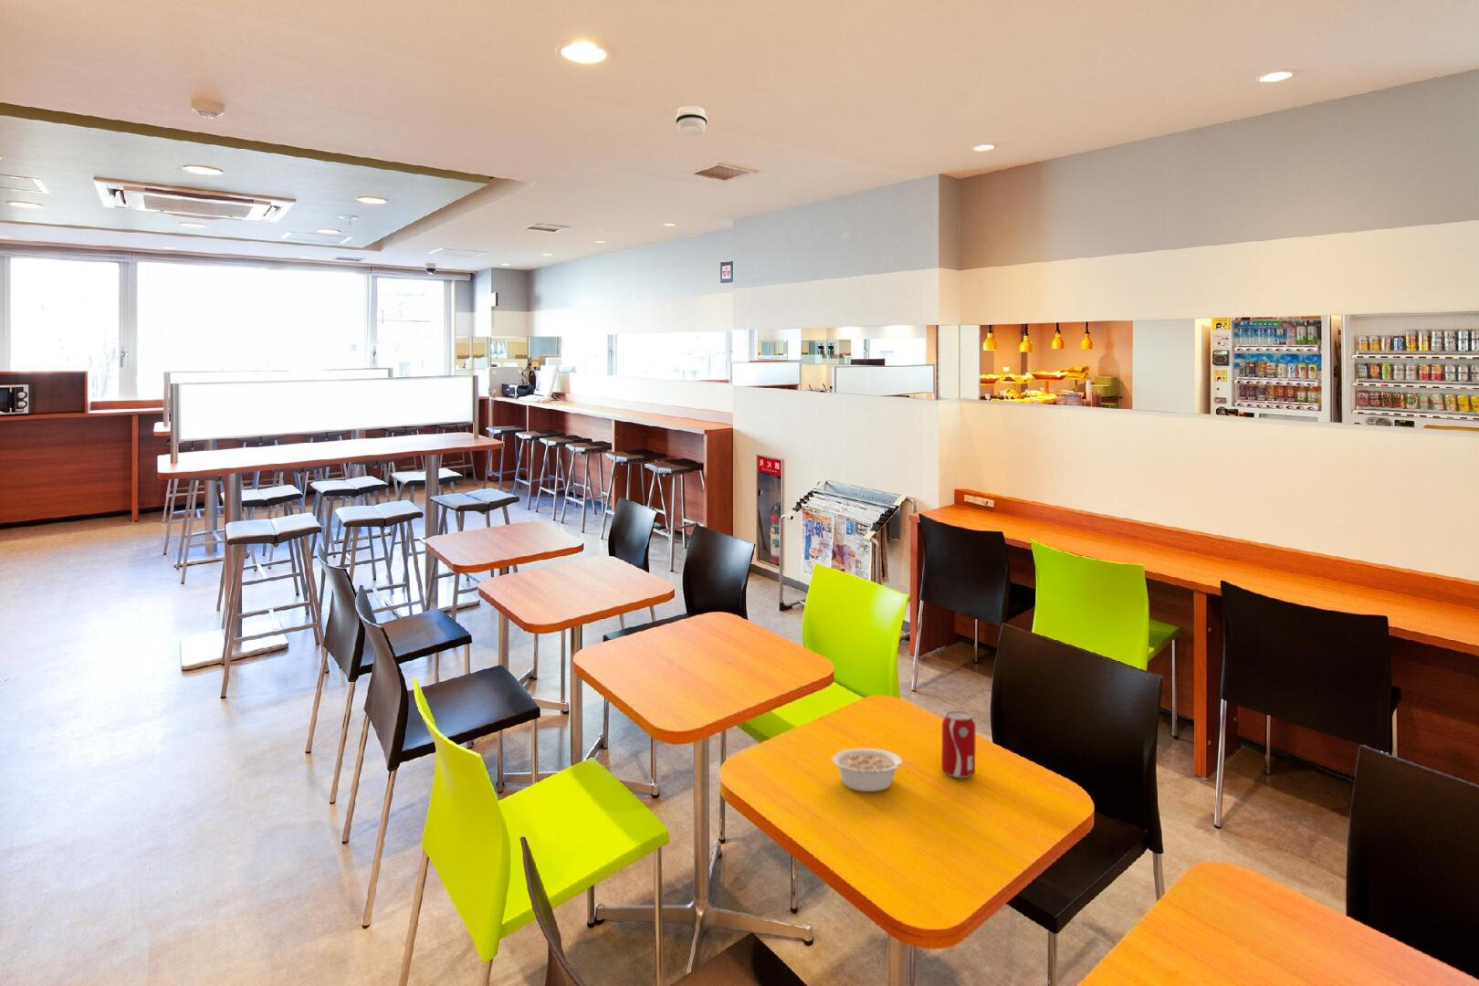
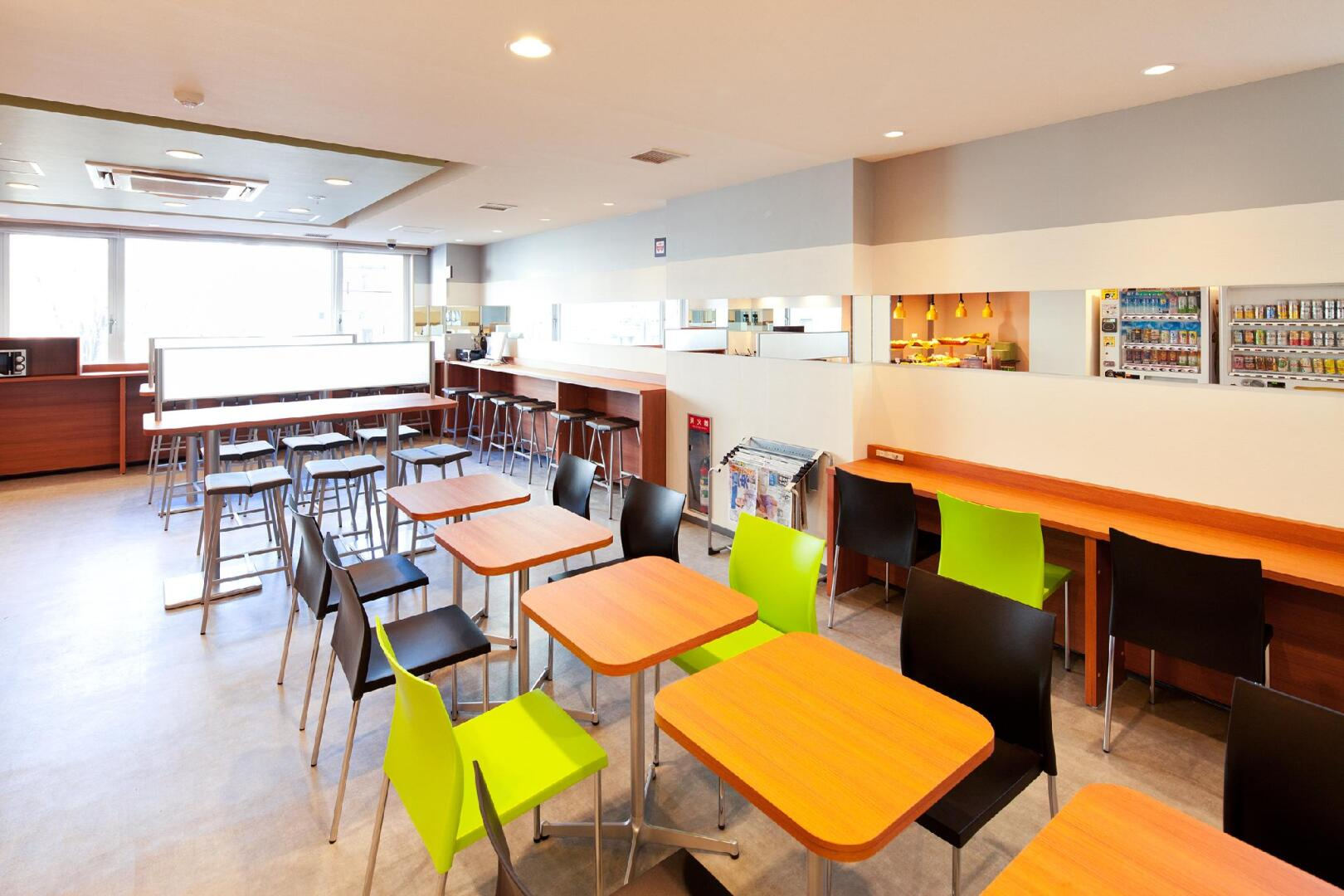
- legume (869, 768)
- beverage can (957, 744)
- smoke detector (691, 121)
